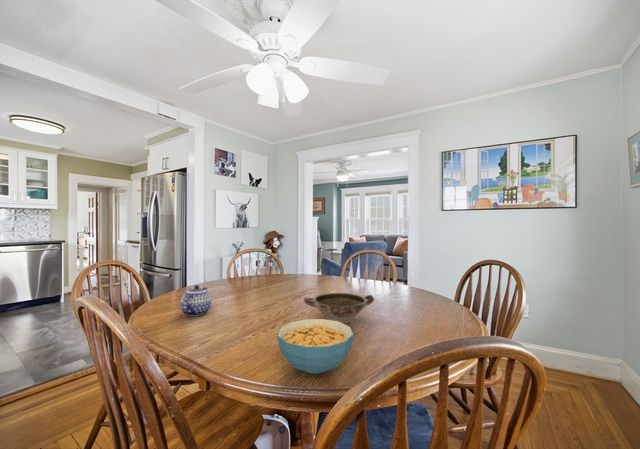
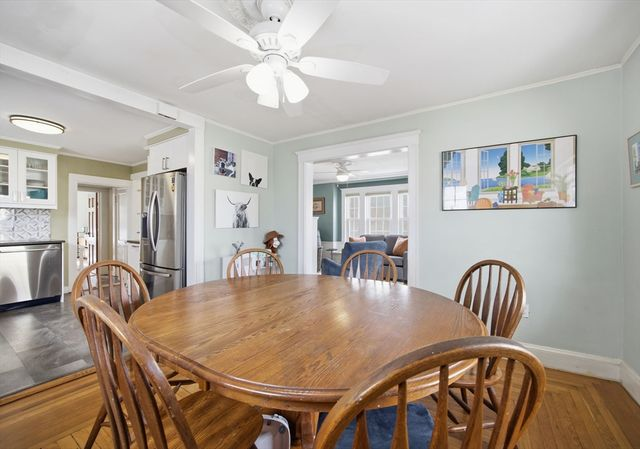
- cereal bowl (315, 349)
- bowl (339, 308)
- teapot (196, 299)
